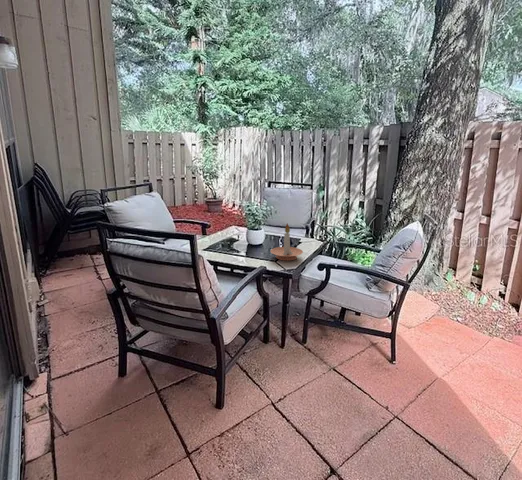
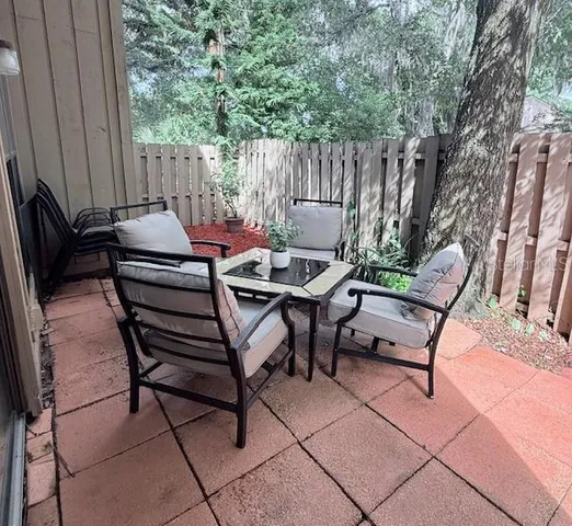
- candle holder (286, 240)
